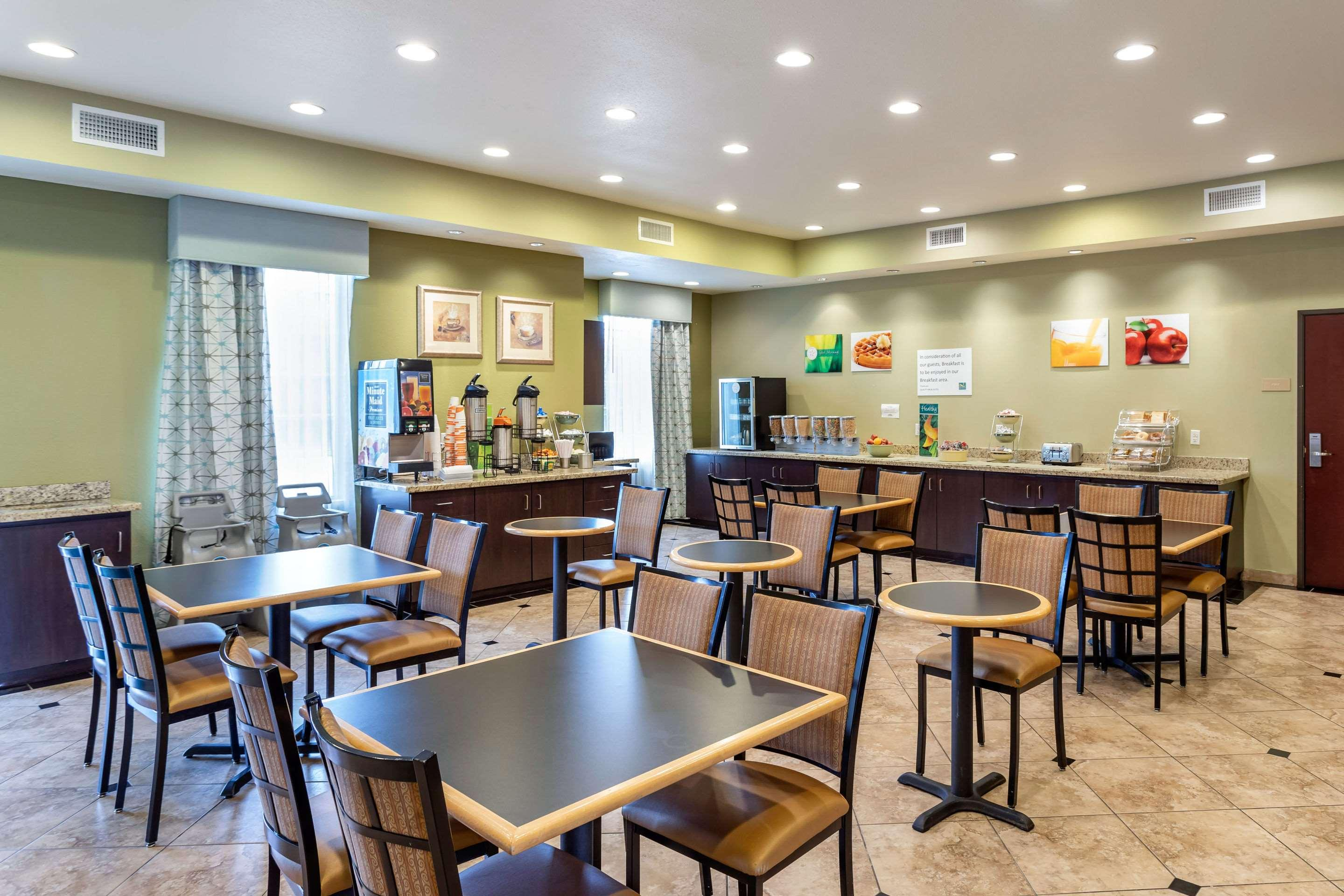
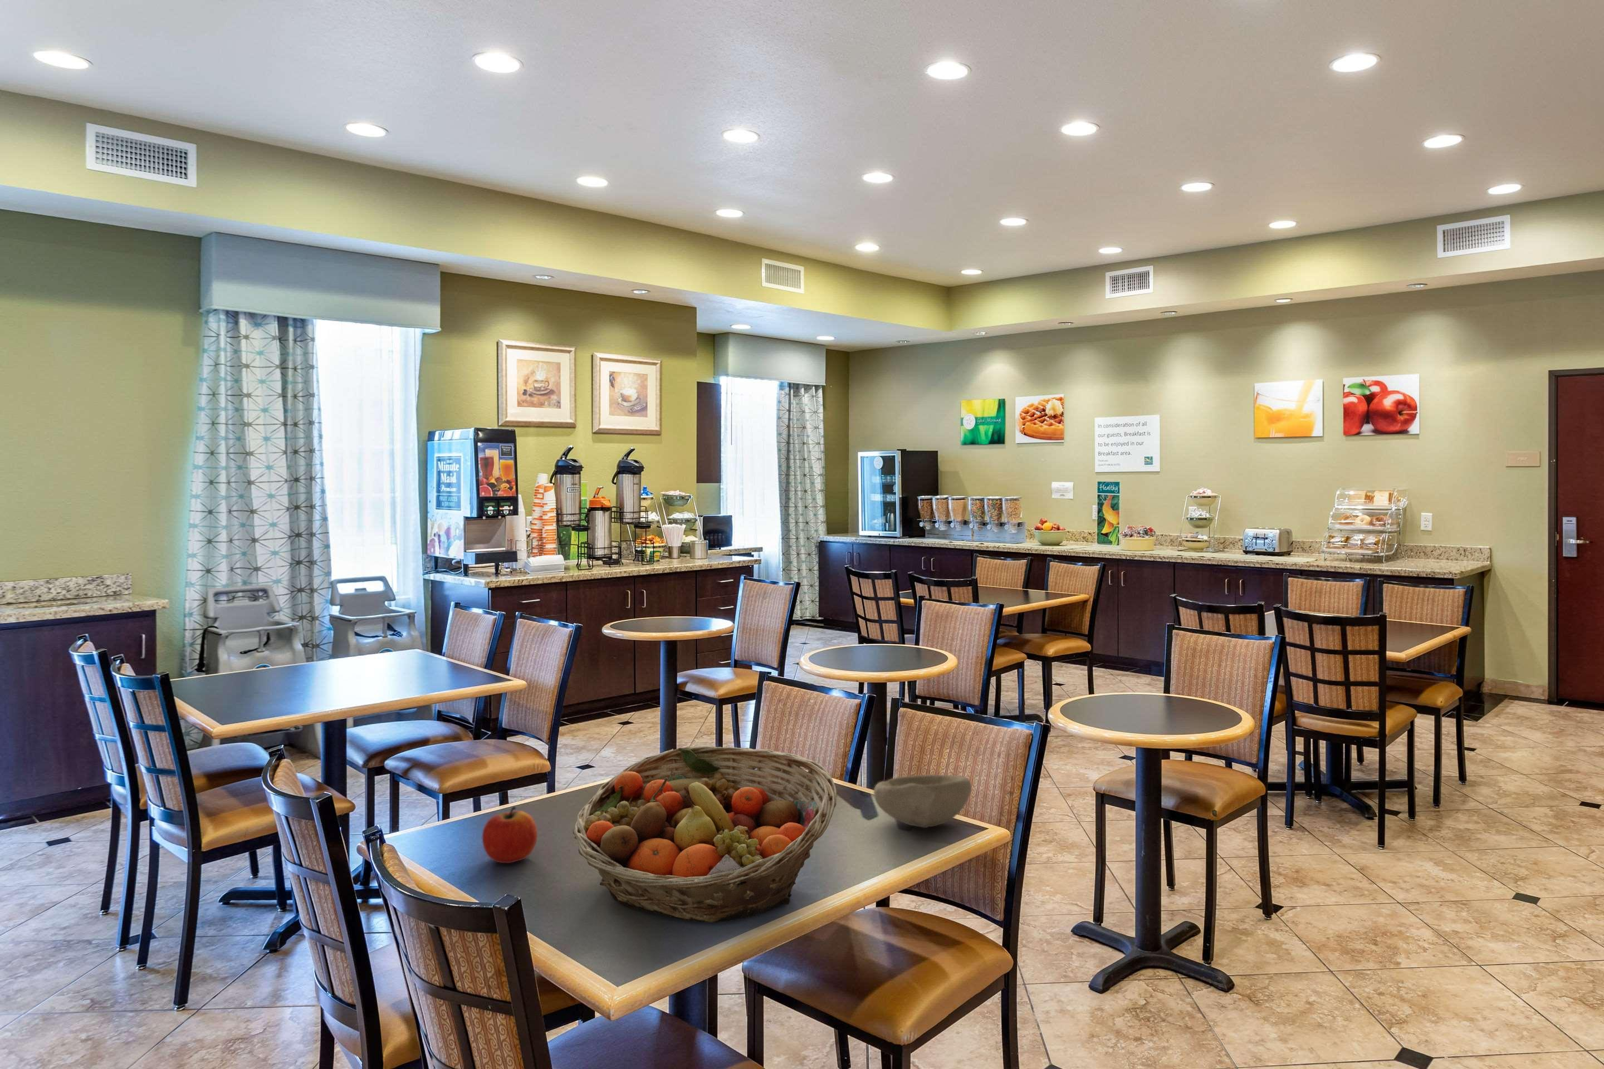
+ fruit basket (705, 827)
+ bowl (923, 798)
+ apple (510, 834)
